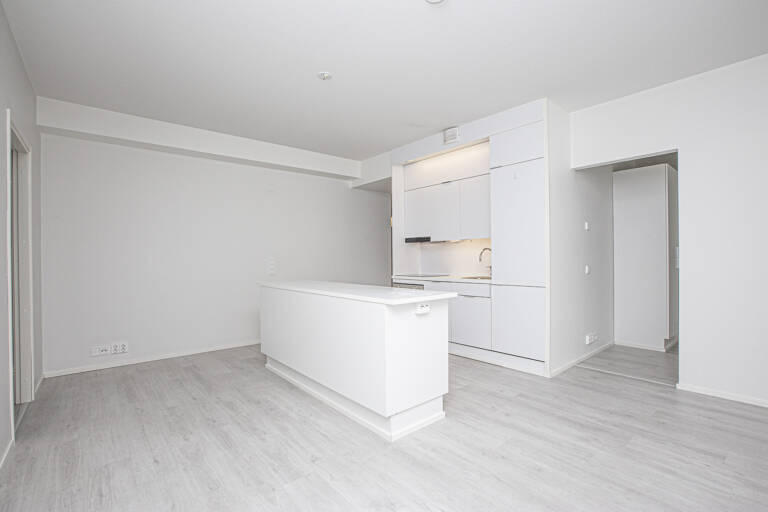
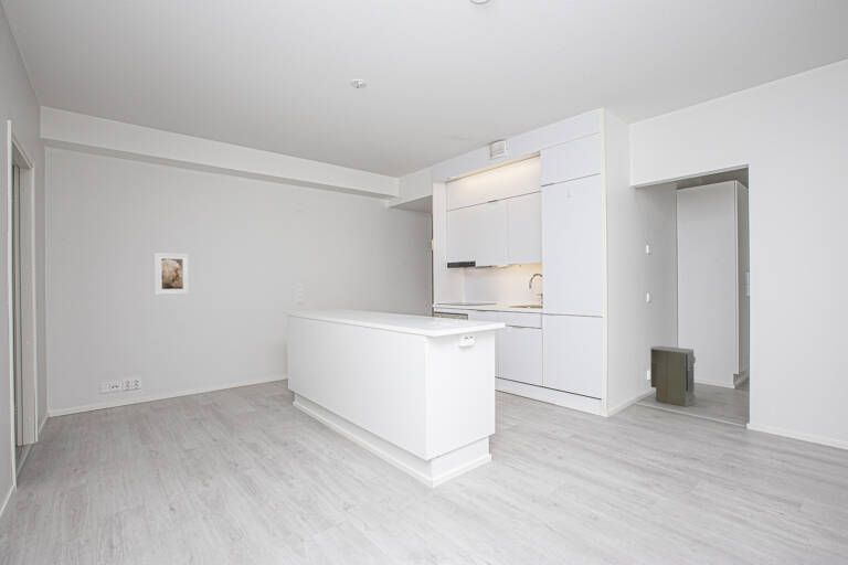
+ air purifier (671, 374)
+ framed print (172, 274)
